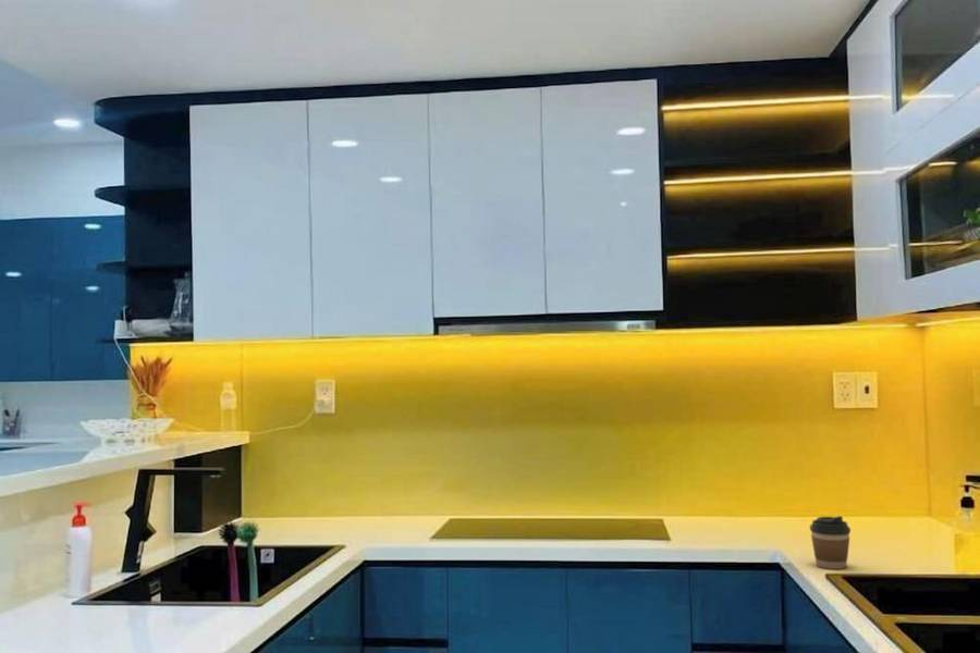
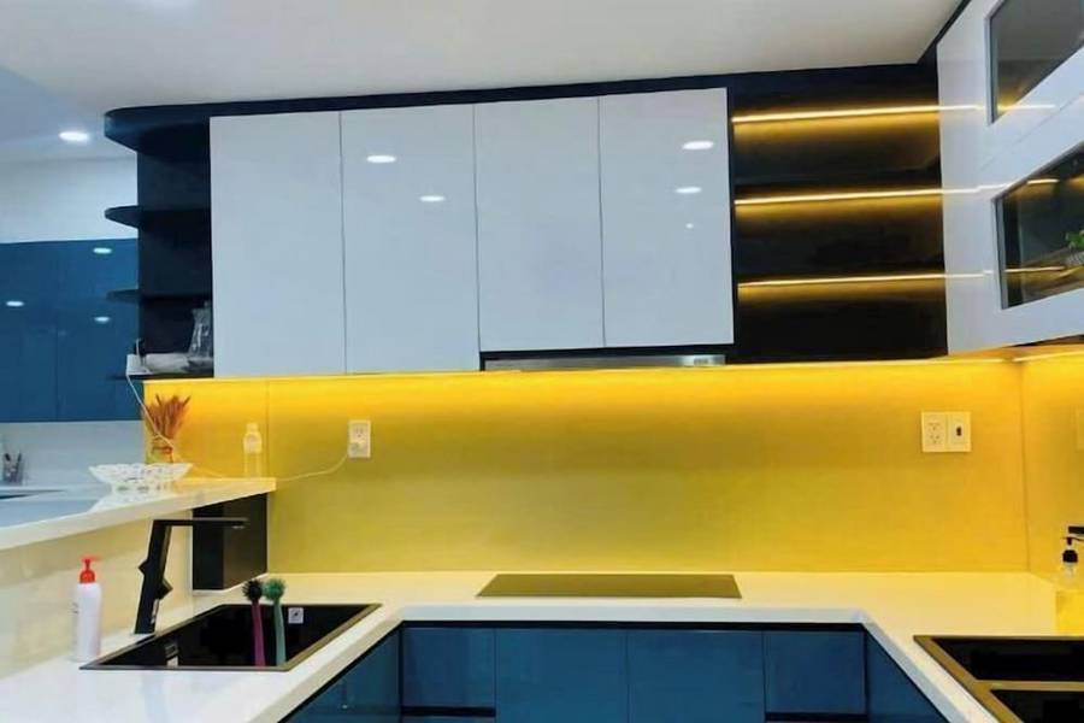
- coffee cup (830, 540)
